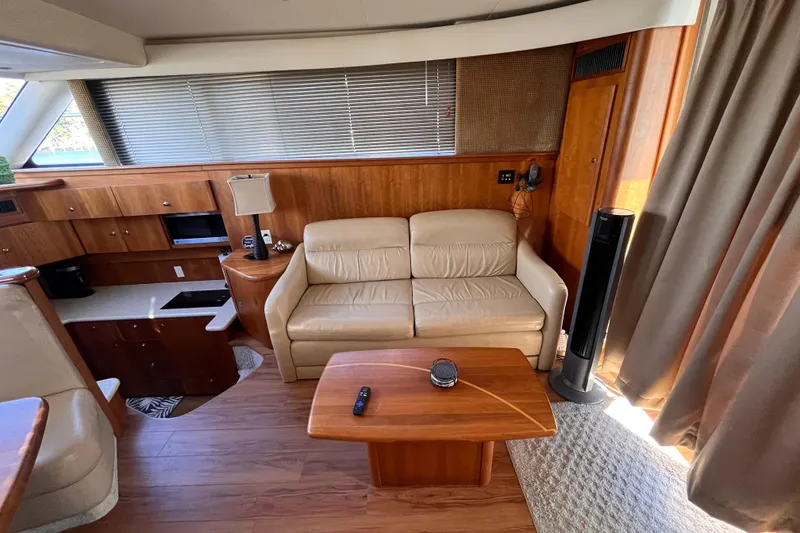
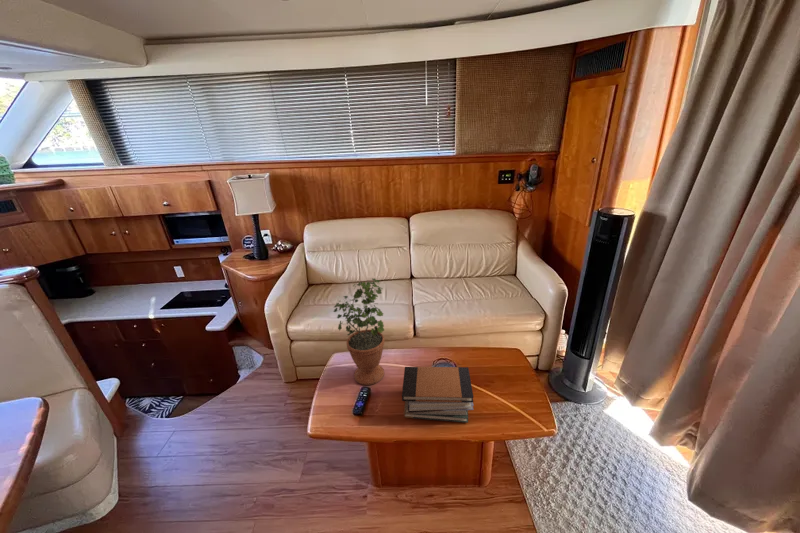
+ book stack (437, 393)
+ potted plant (363, 326)
